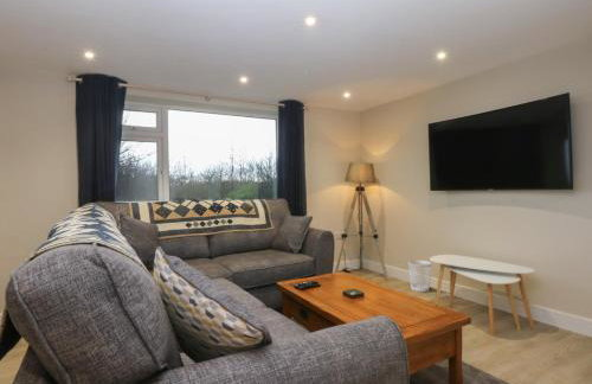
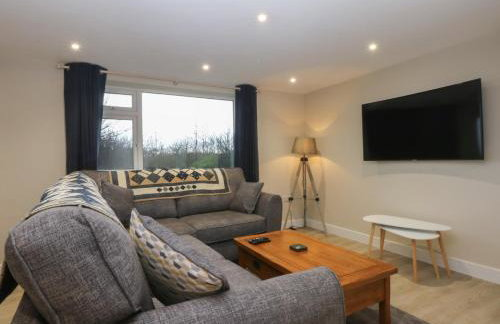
- wastebasket (419, 276)
